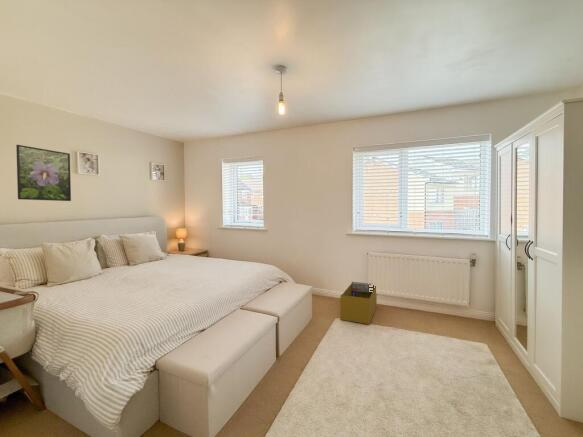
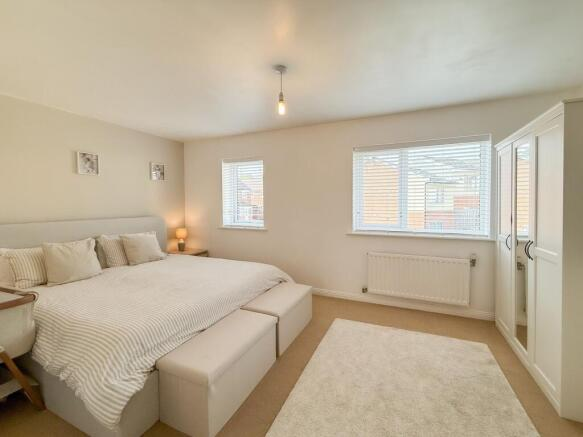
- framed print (45, 174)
- architectural model (360, 300)
